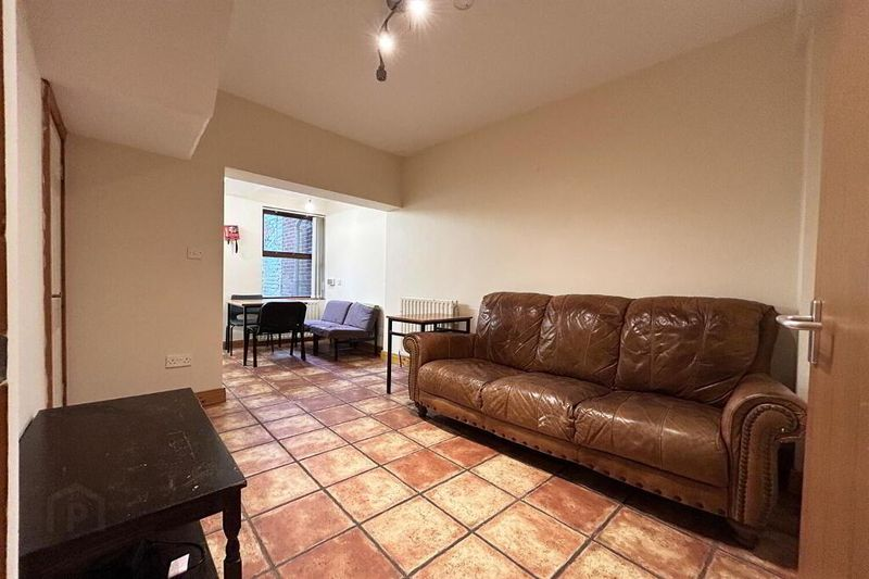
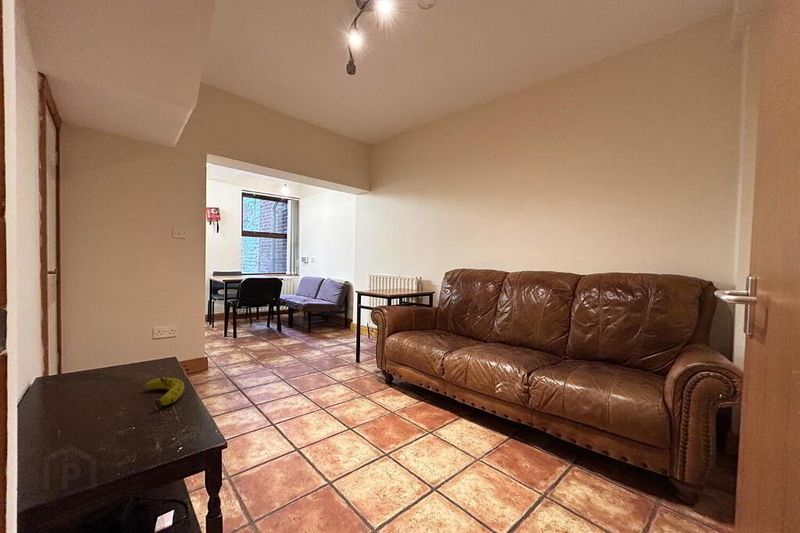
+ fruit (158, 388)
